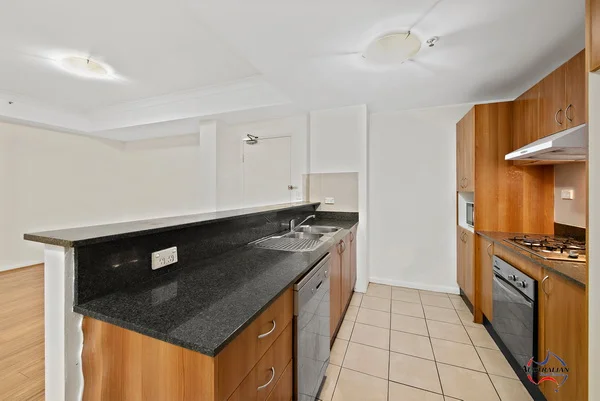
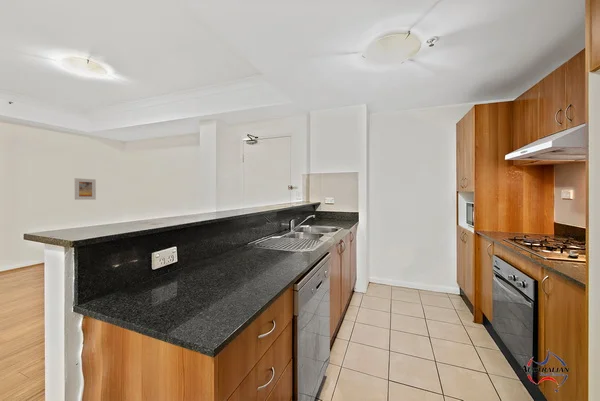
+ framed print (85, 189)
